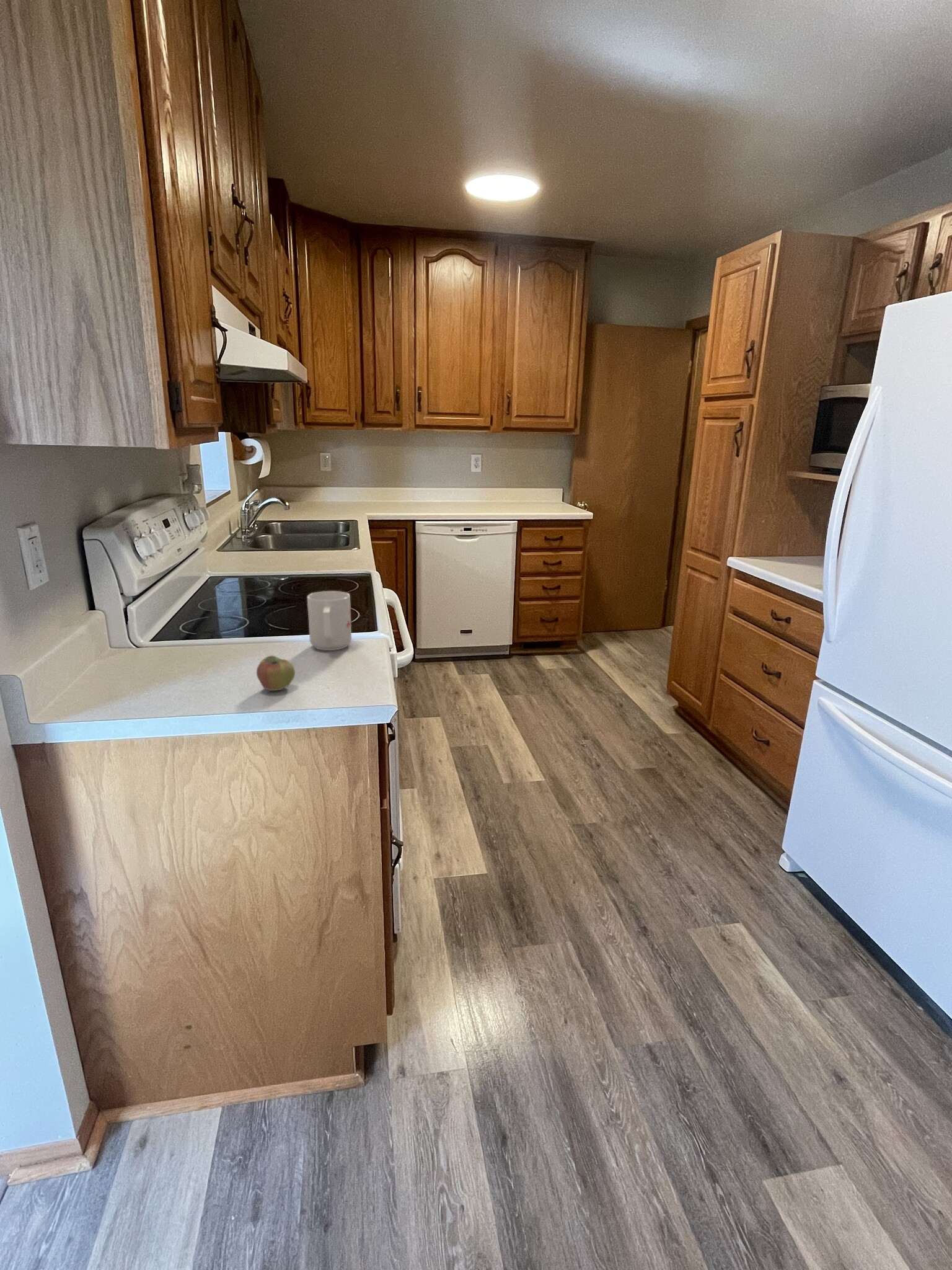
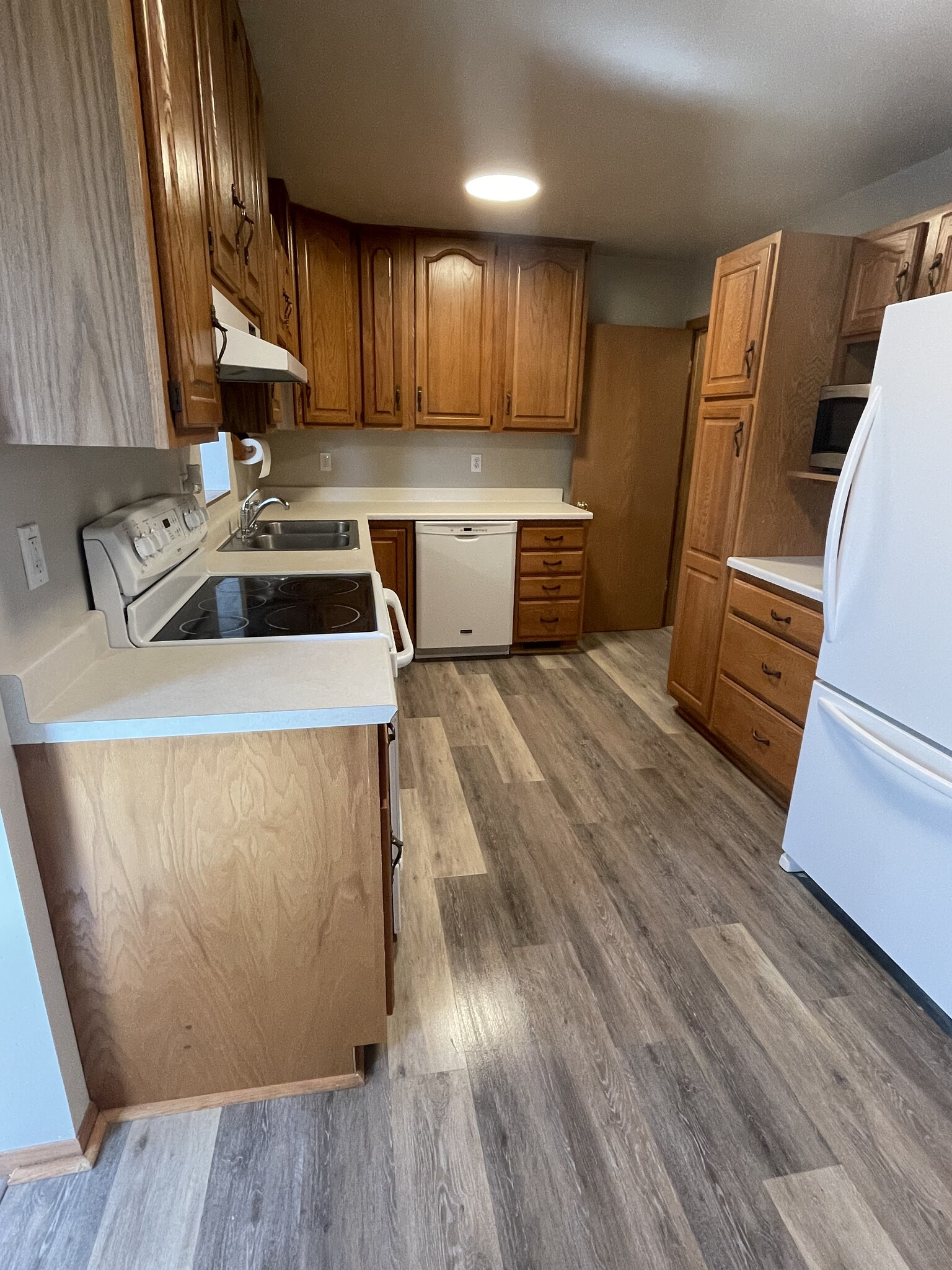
- mug (329, 623)
- apple (272, 673)
